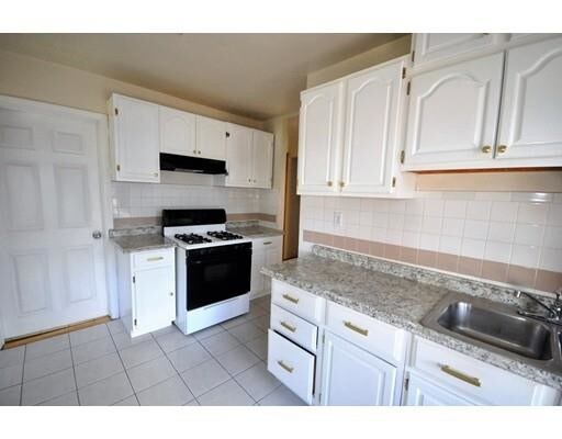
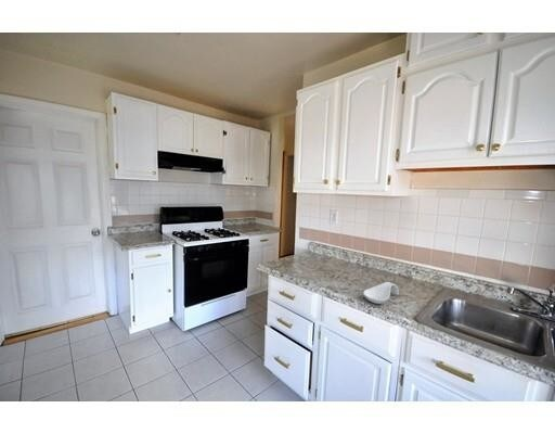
+ spoon rest (383, 291)
